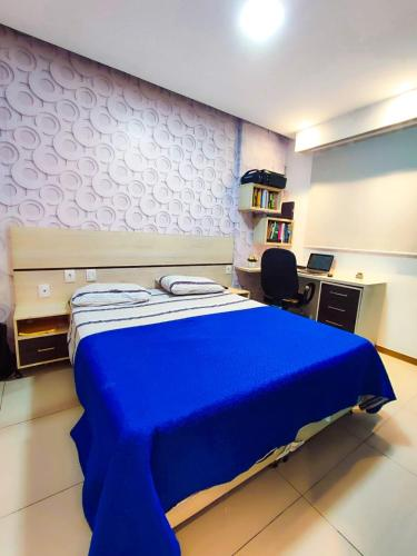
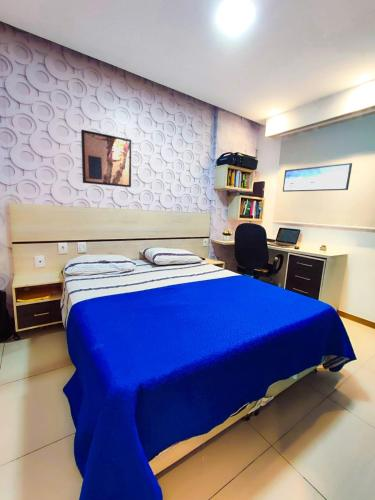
+ wall art (313, 179)
+ wall art (107, 160)
